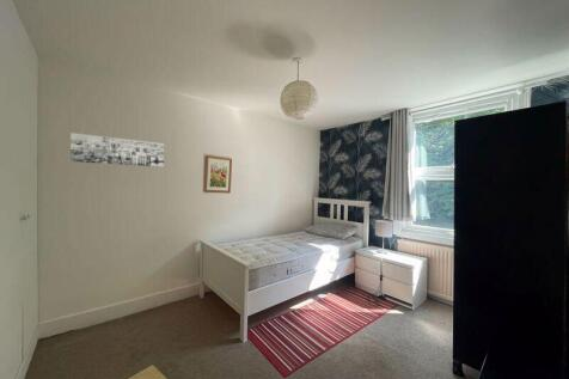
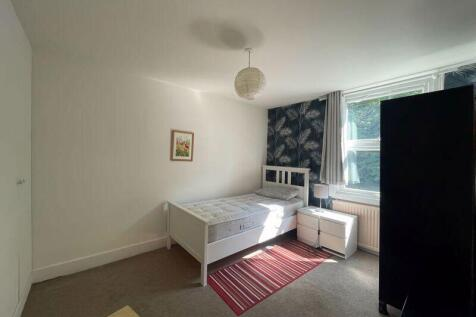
- wall art (121, 151)
